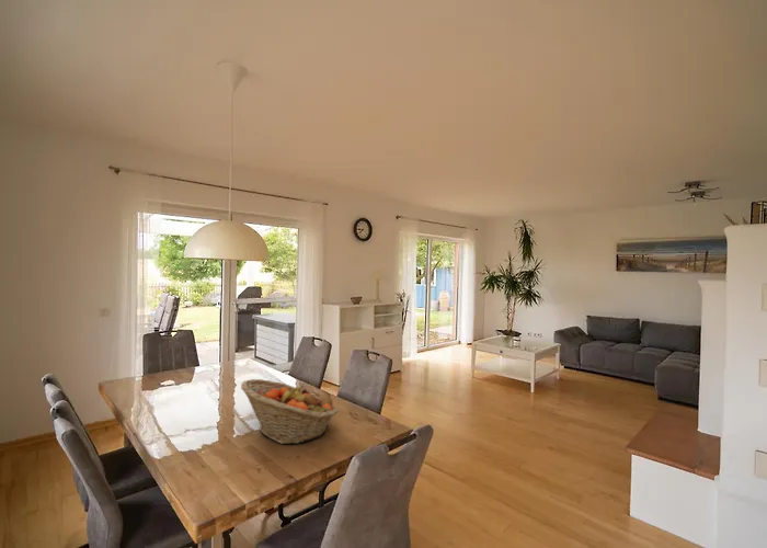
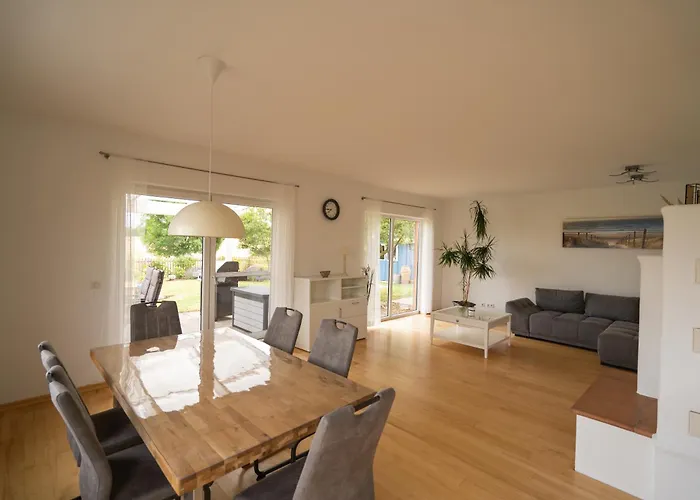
- fruit basket (288, 404)
